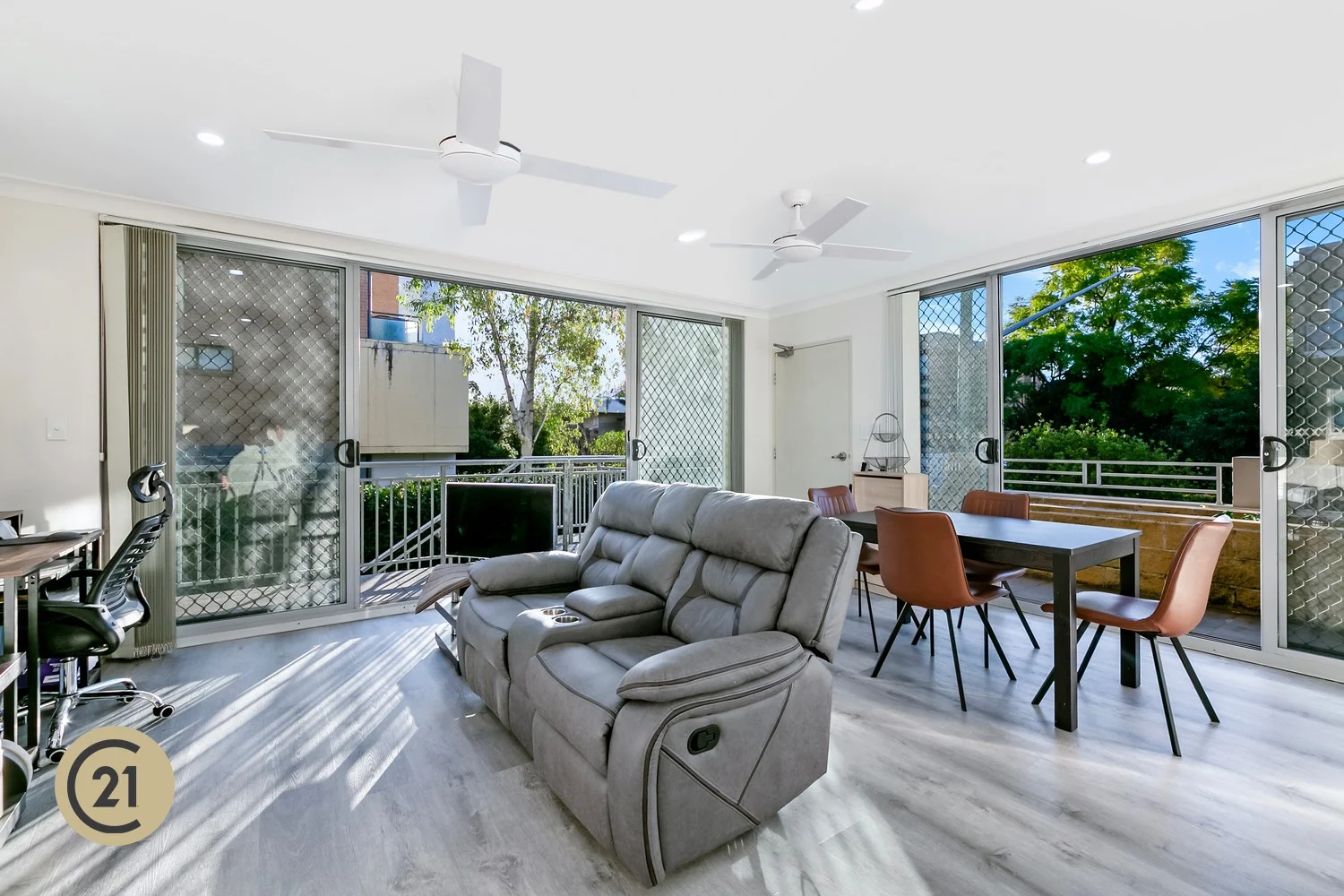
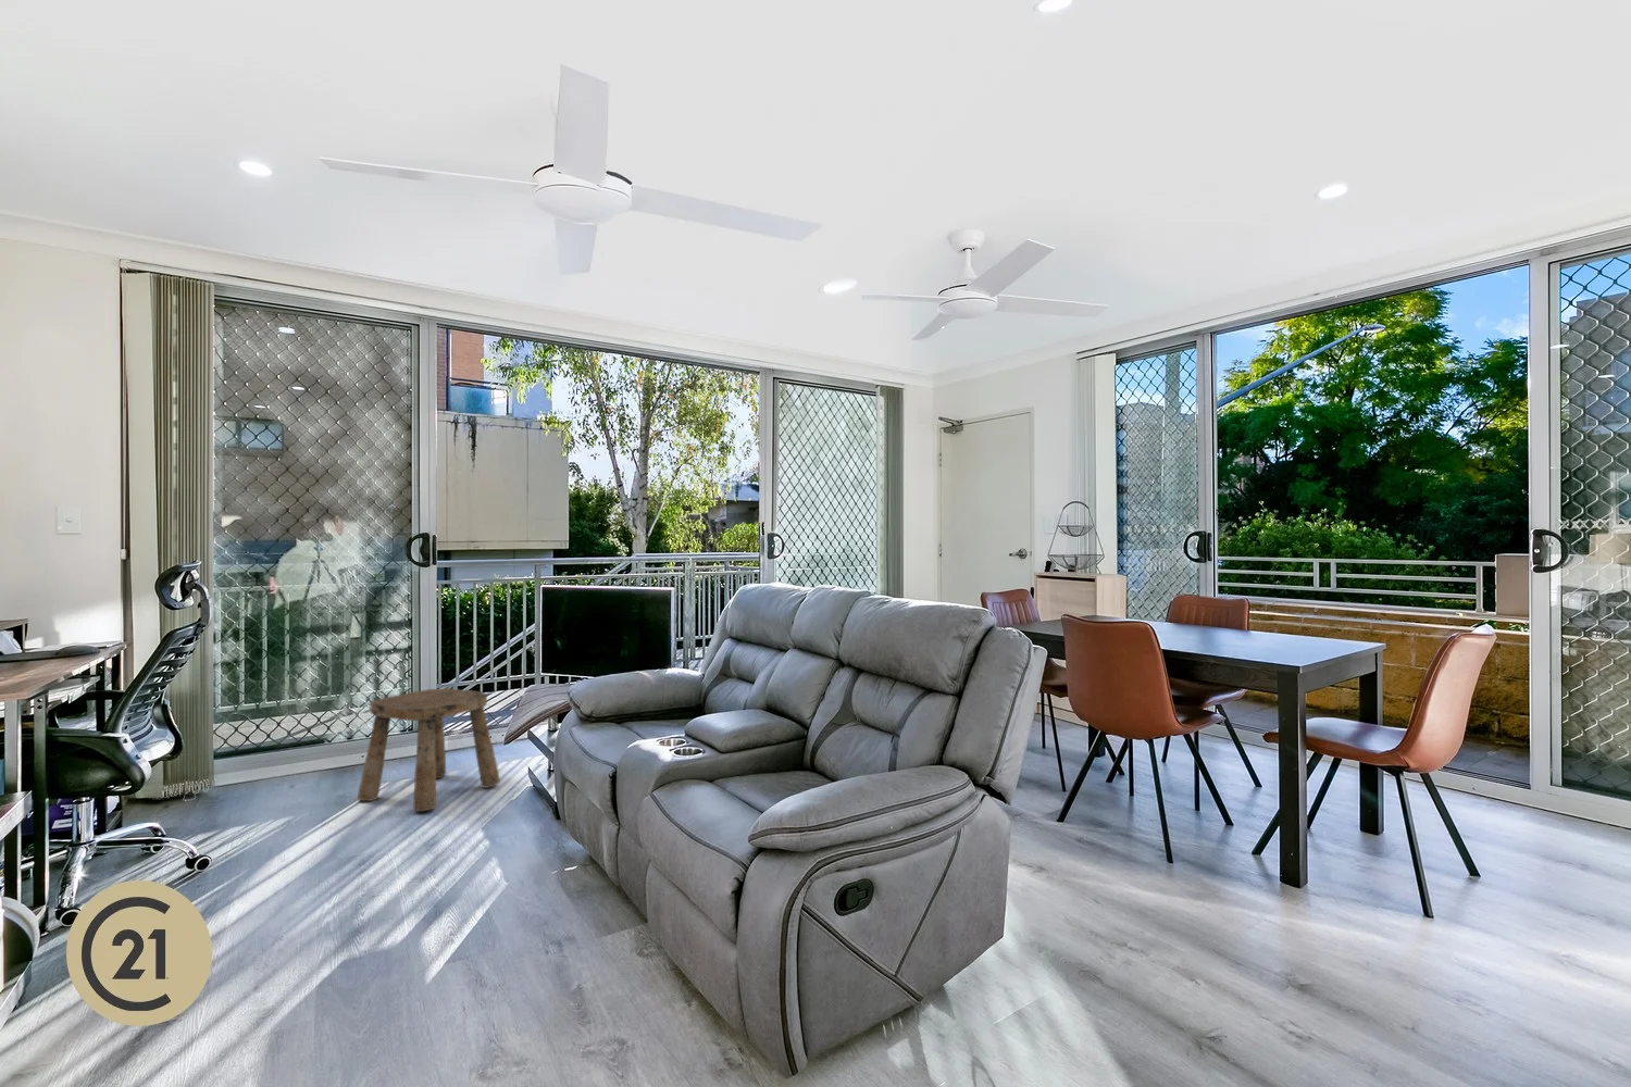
+ stool (431, 745)
